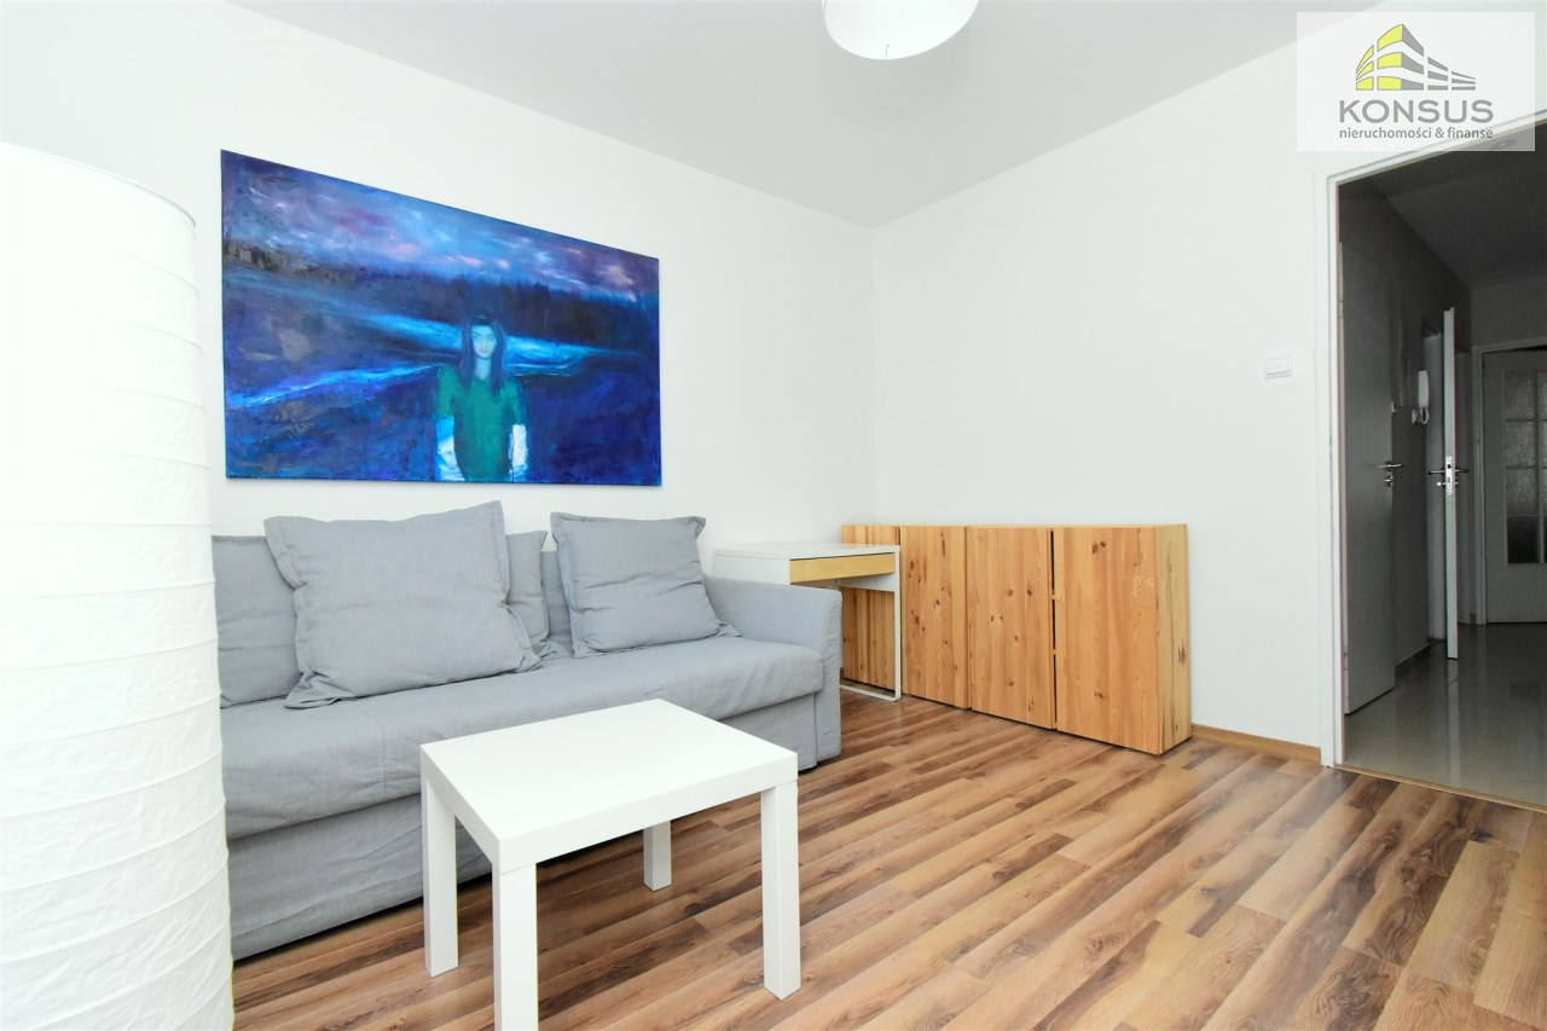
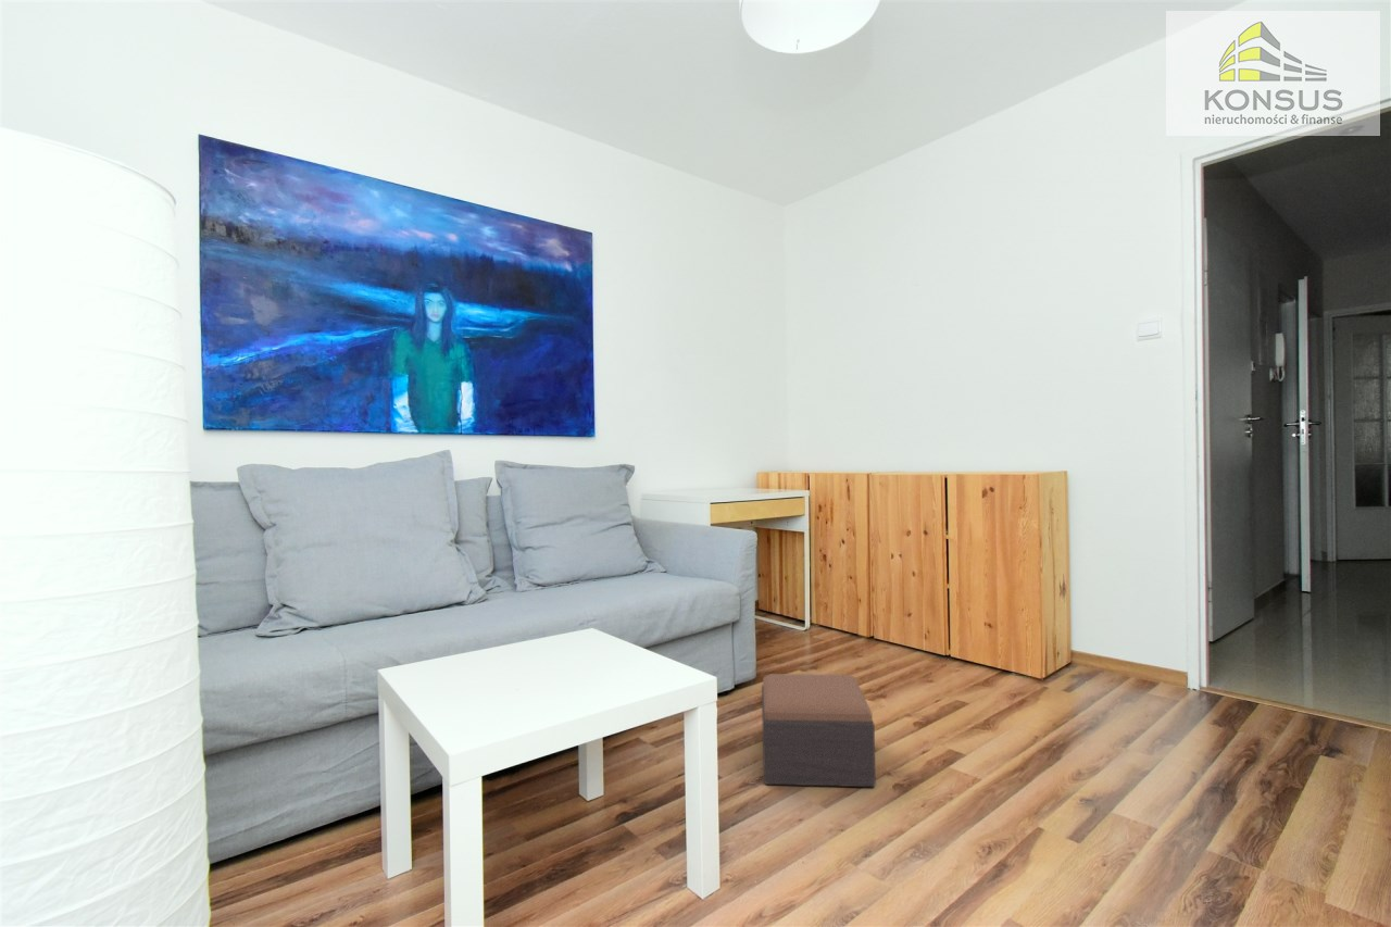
+ footstool (813, 724)
